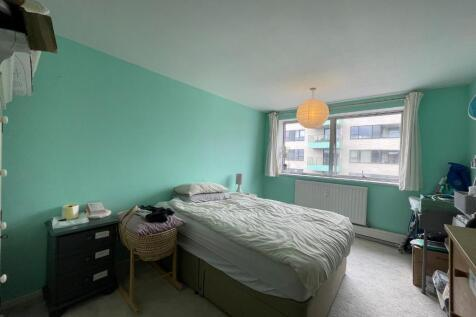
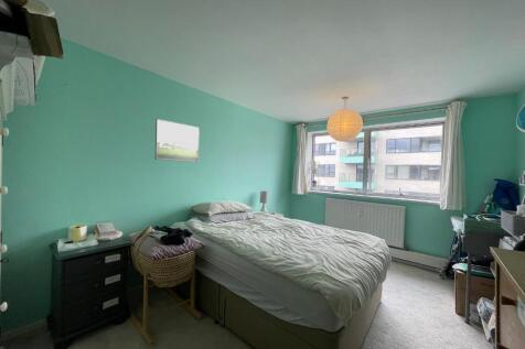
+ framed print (179, 142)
